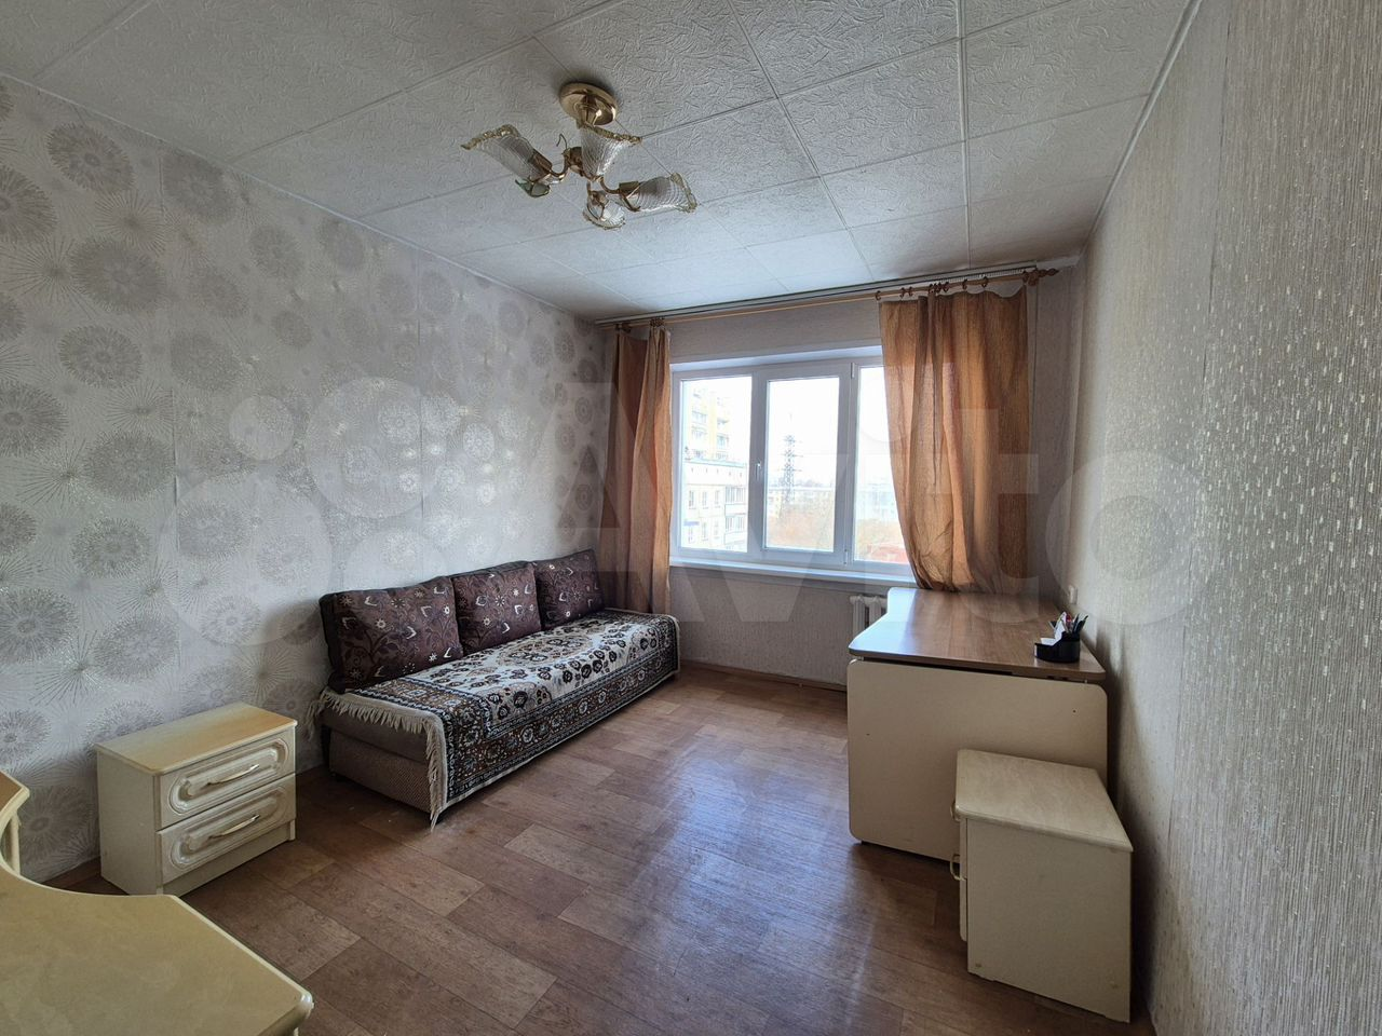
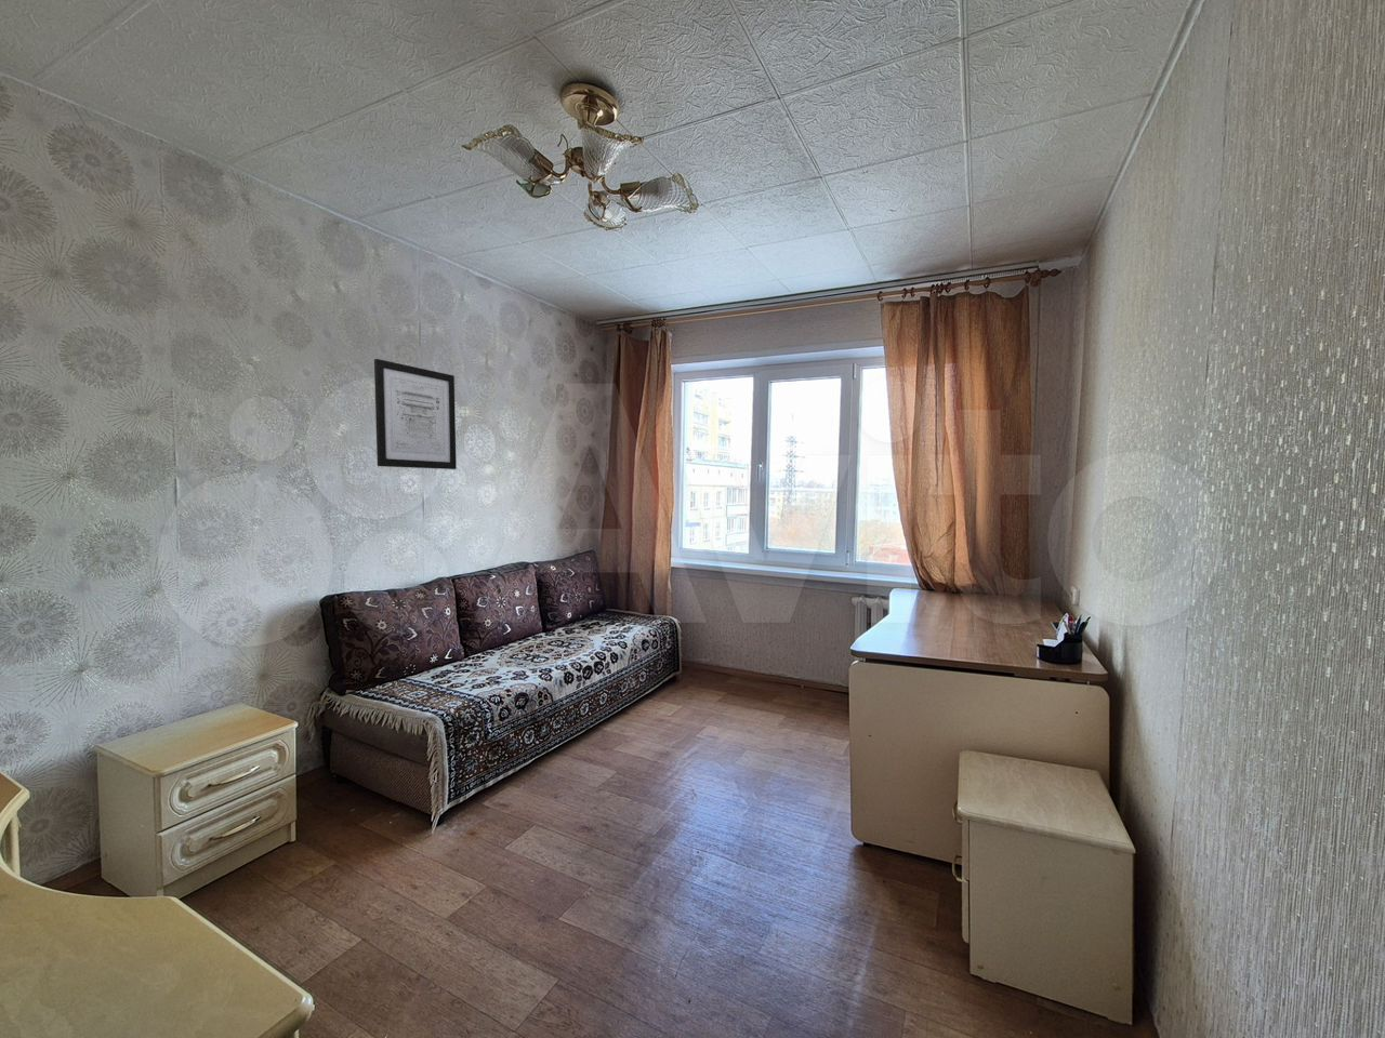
+ wall art (418, 418)
